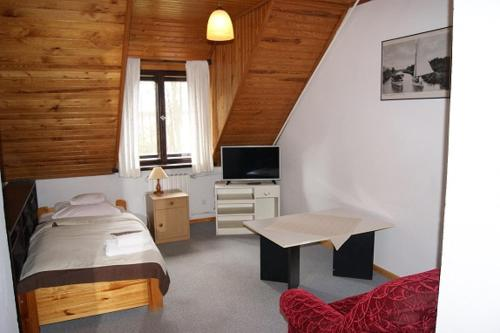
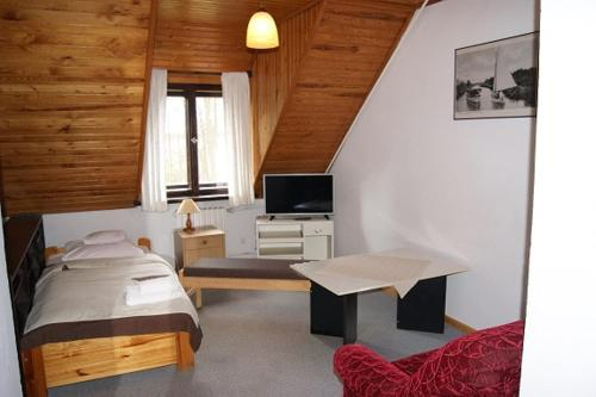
+ bench (254, 289)
